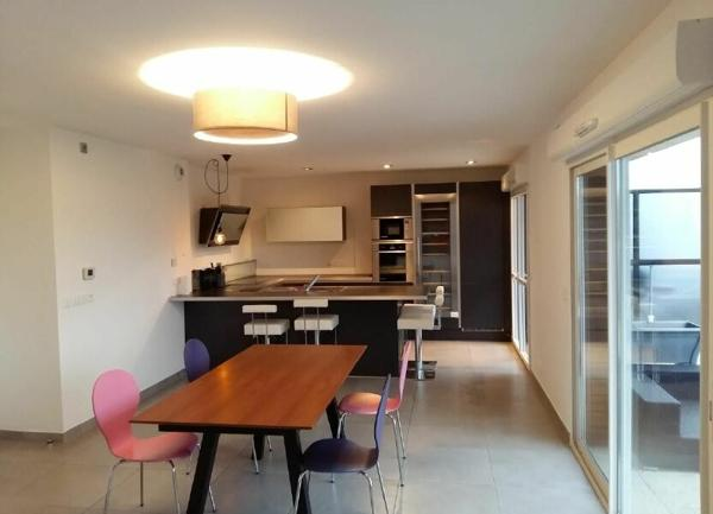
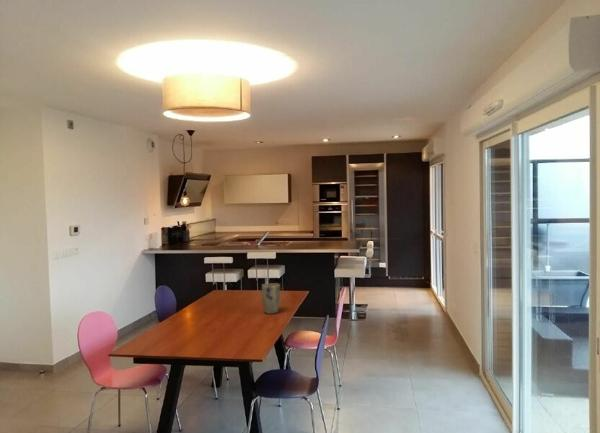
+ plant pot (271, 298)
